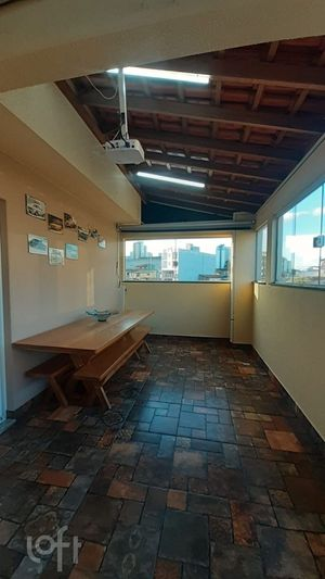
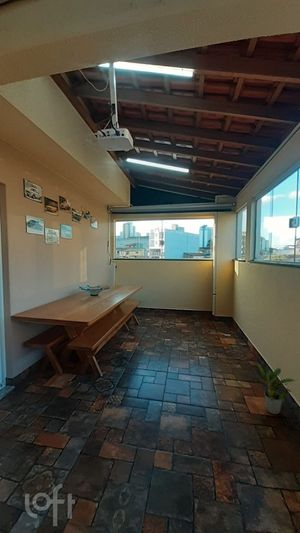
+ potted plant (272, 390)
